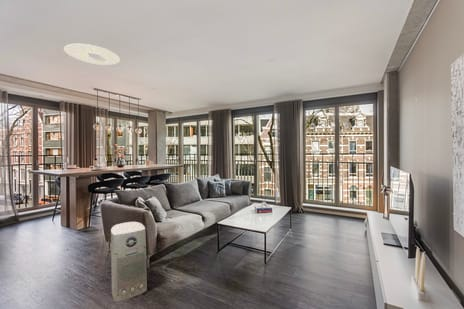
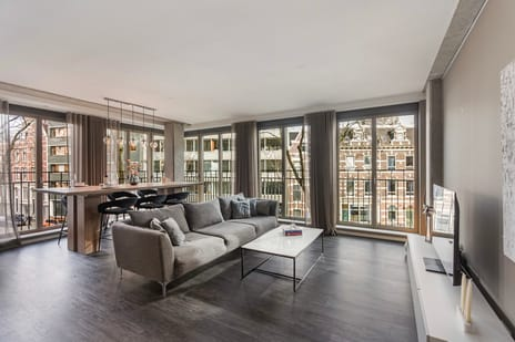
- ceiling light (93, 53)
- air purifier (128, 257)
